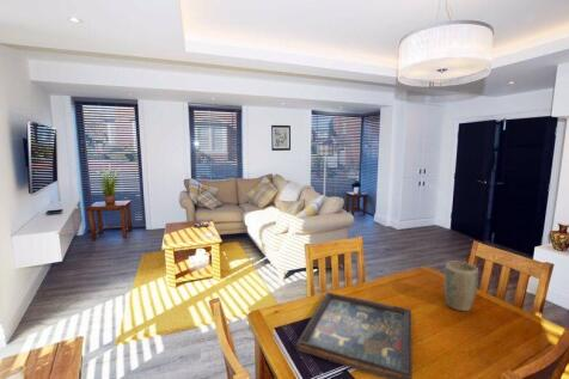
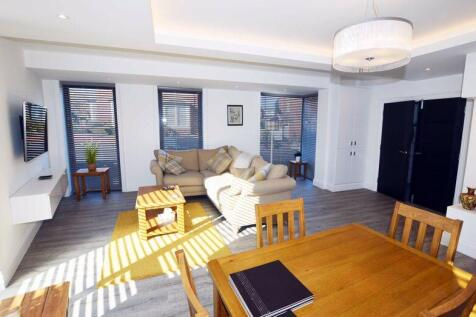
- plant pot (459, 286)
- decorative tray (359, 326)
